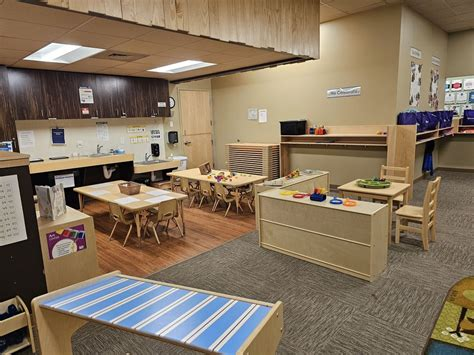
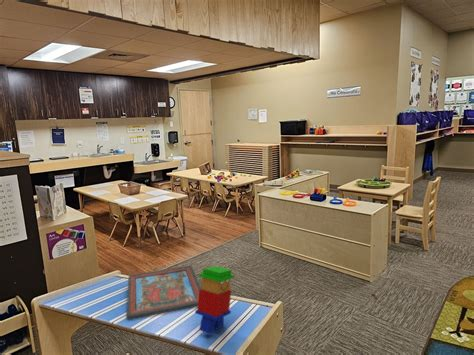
+ stacking toy (213, 299)
+ religious icon (164, 289)
